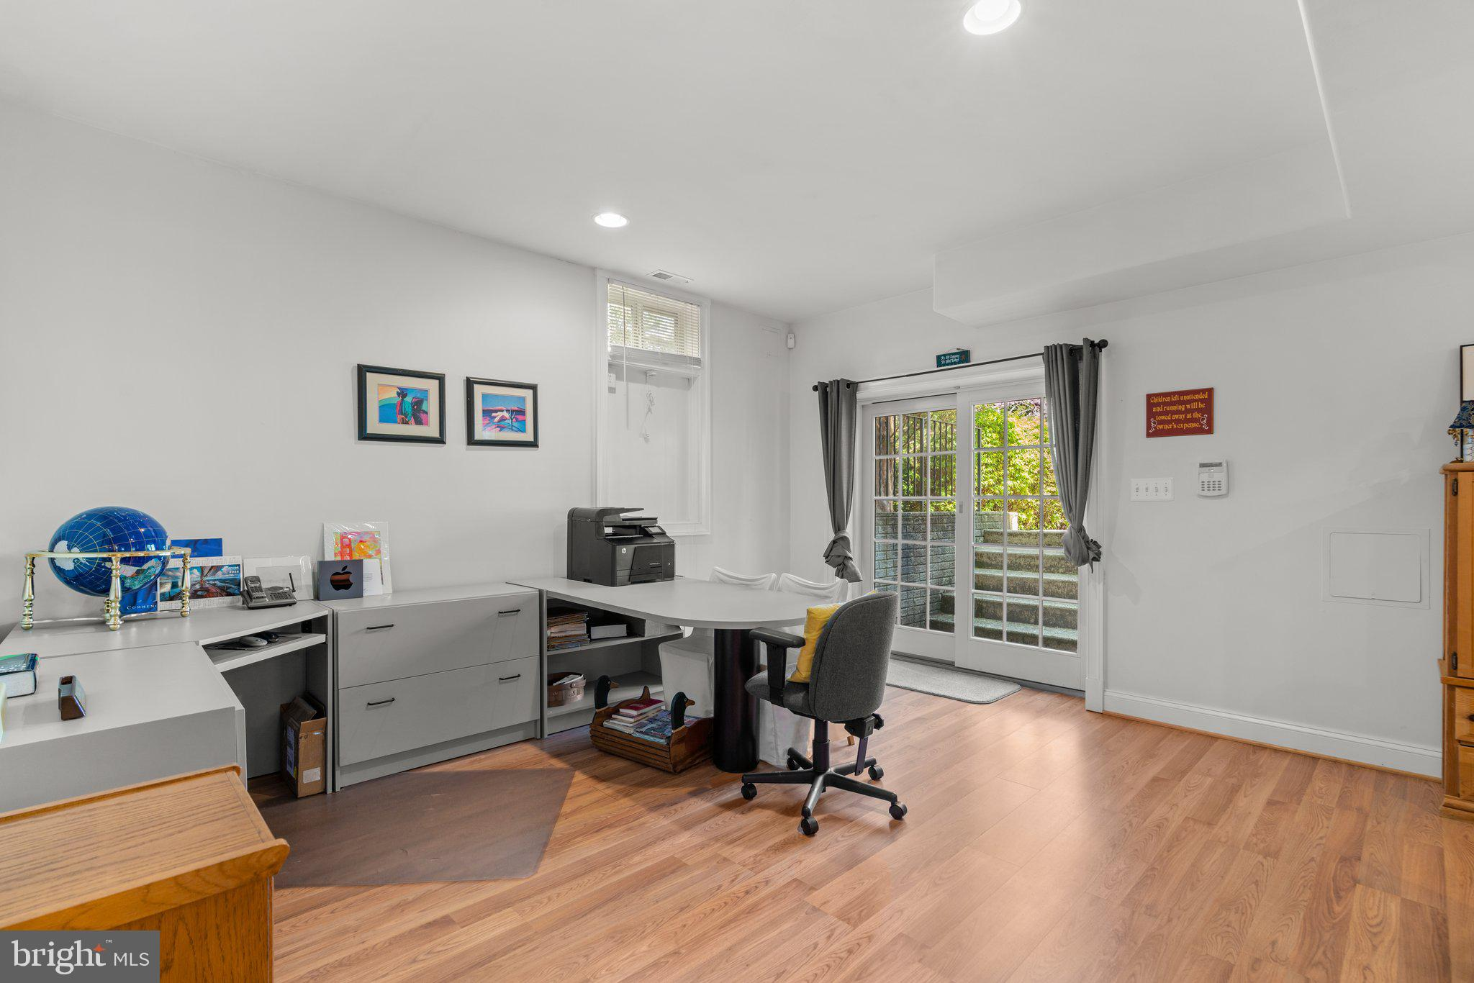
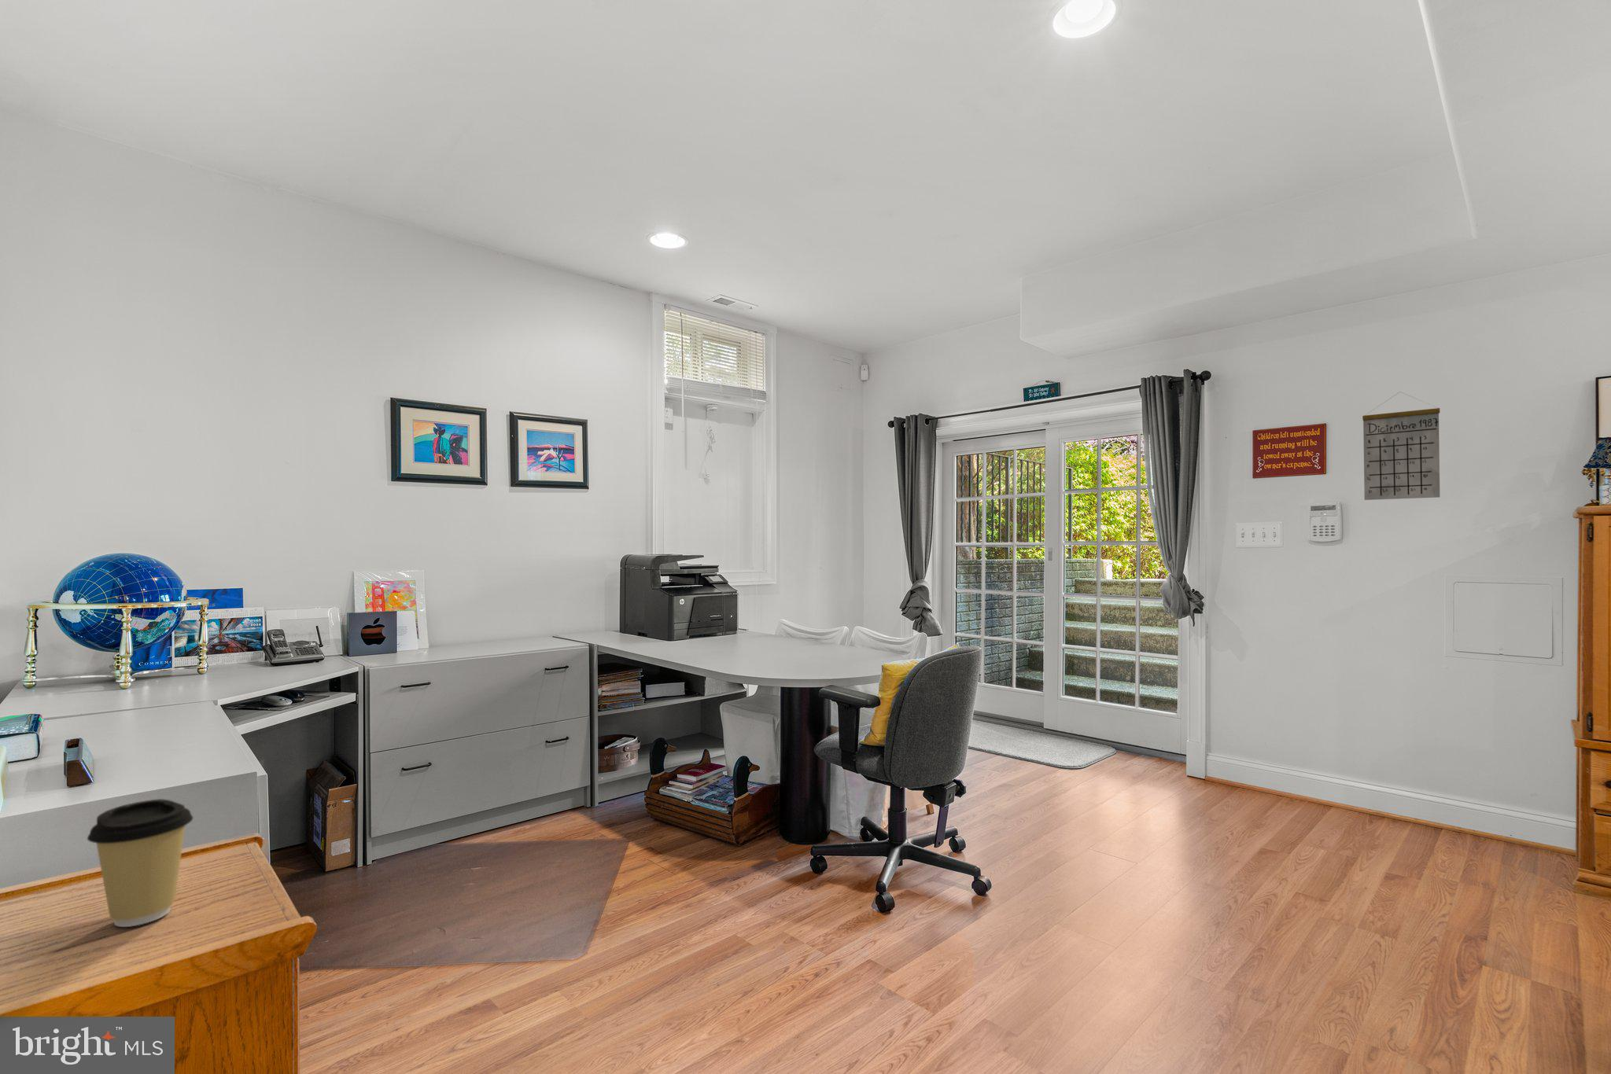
+ coffee cup (141, 863)
+ calendar (1400, 445)
